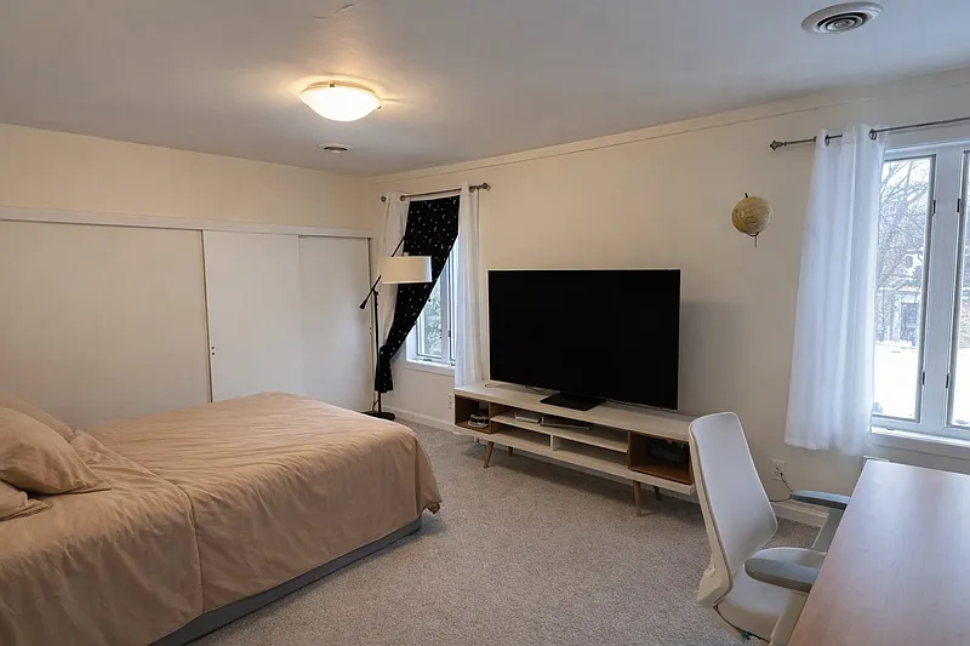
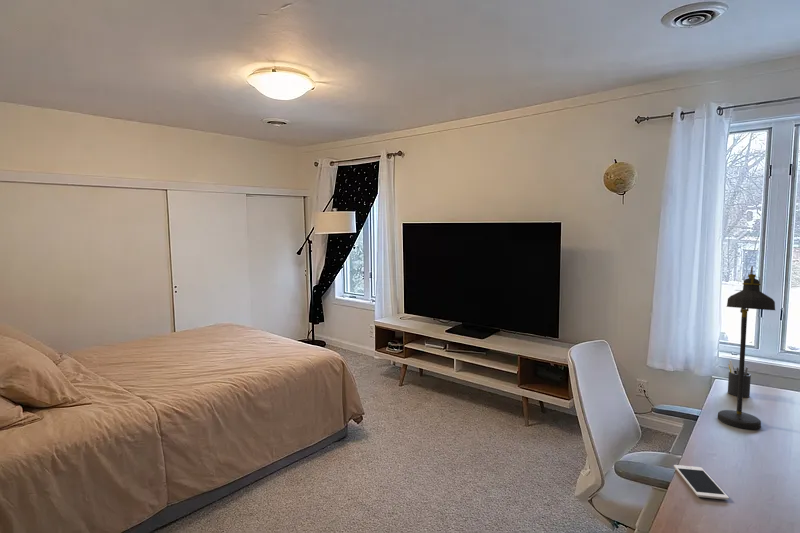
+ pen holder (738, 376)
+ desk lamp (744, 346)
+ cell phone (699, 481)
